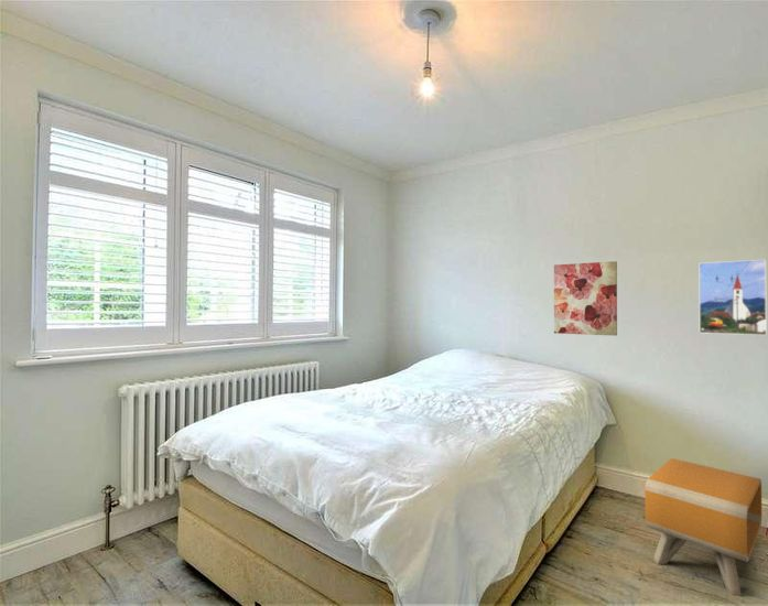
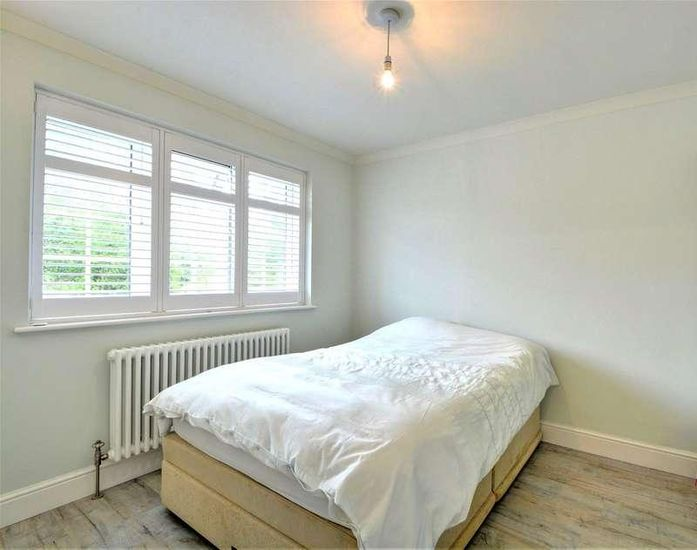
- nightstand (704, 519)
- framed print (731, 297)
- wall art (584, 299)
